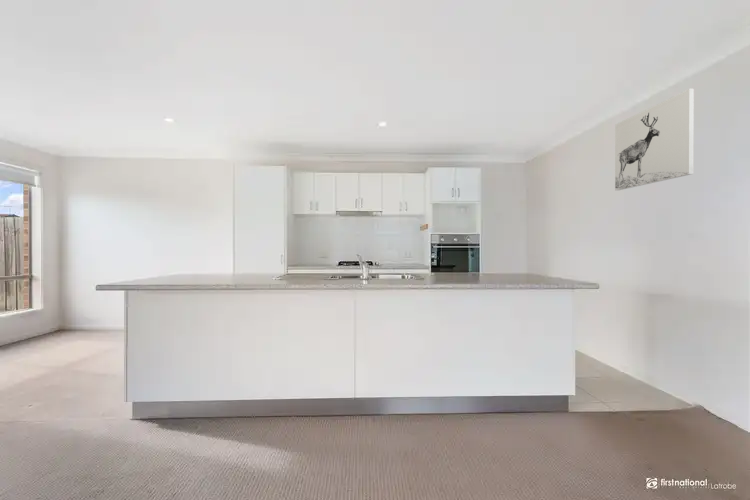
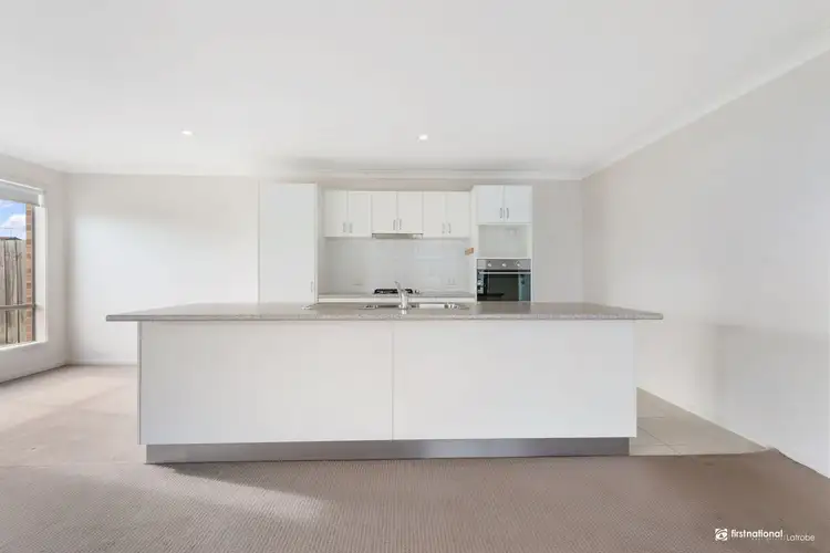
- wall art (649, 146)
